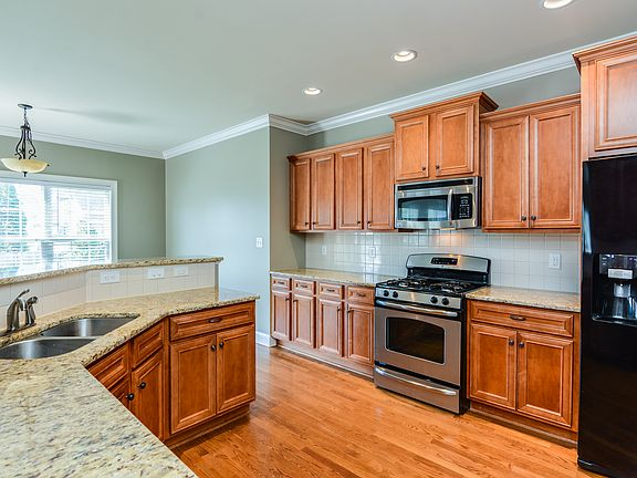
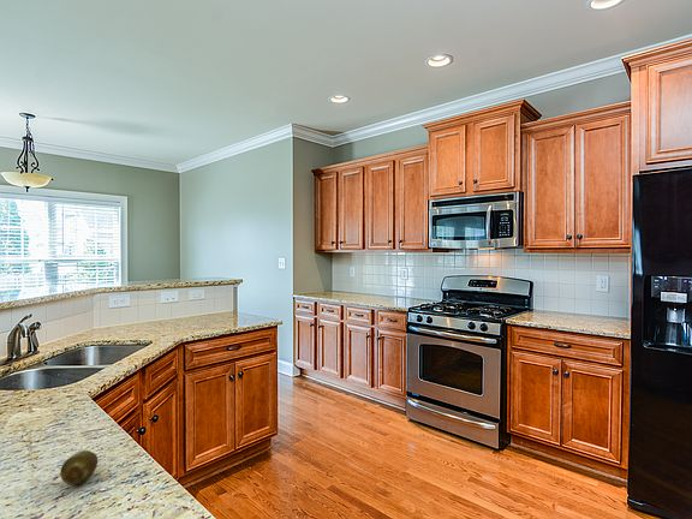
+ fruit (79, 467)
